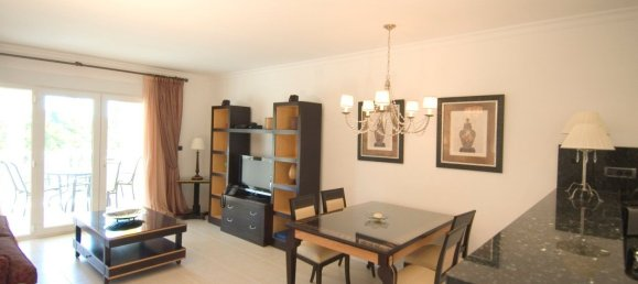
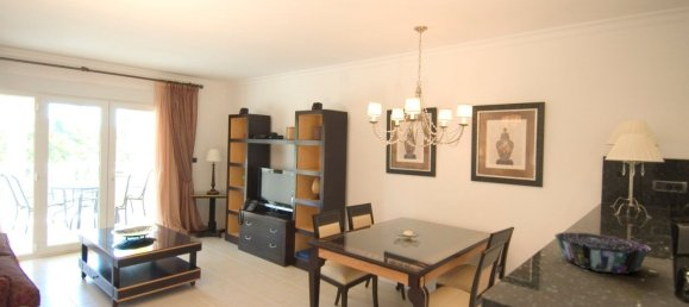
+ decorative bowl (597, 252)
